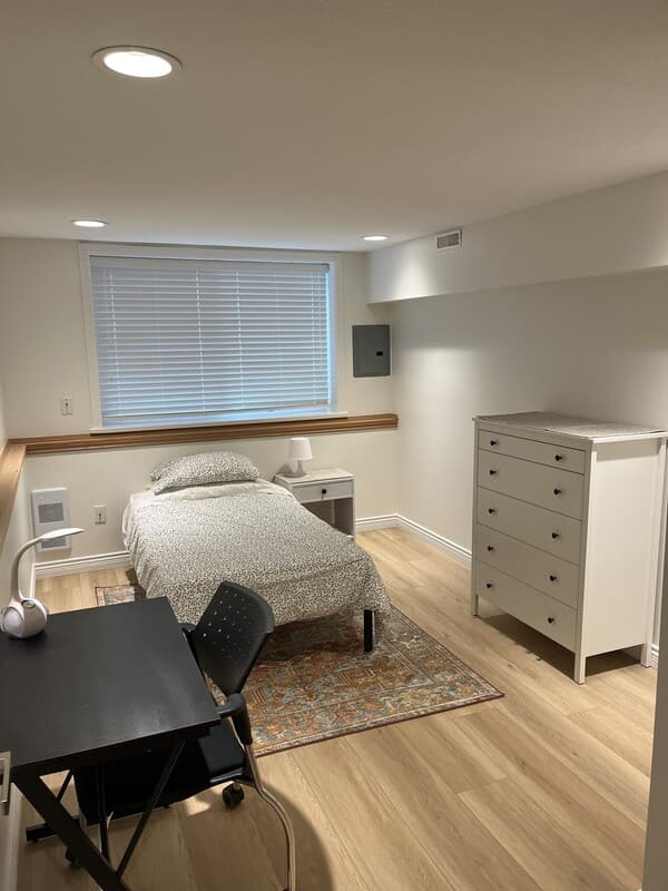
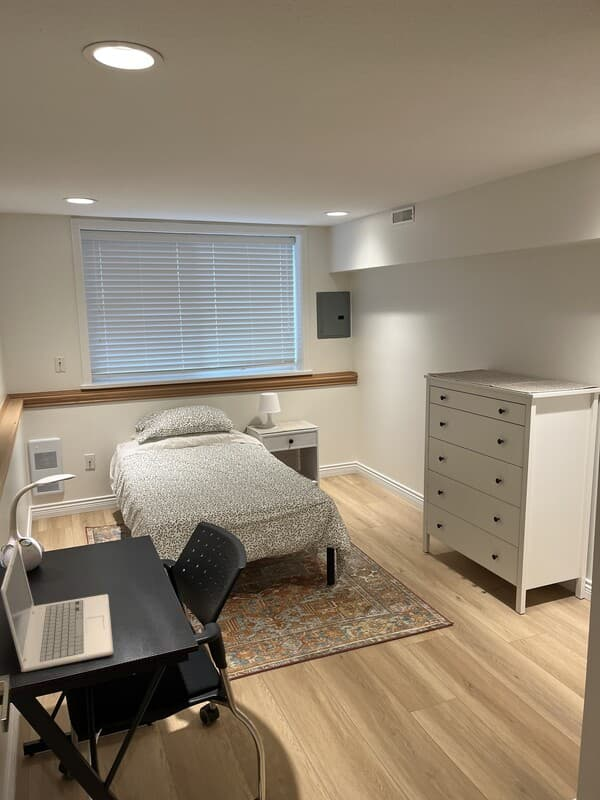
+ laptop (62, 601)
